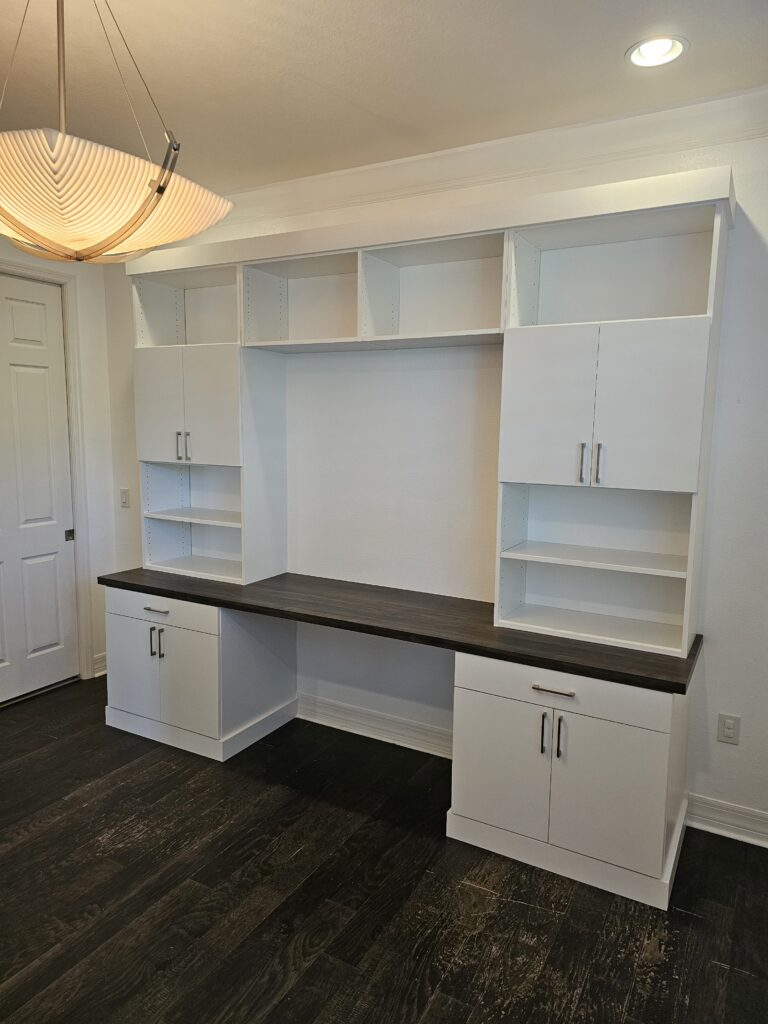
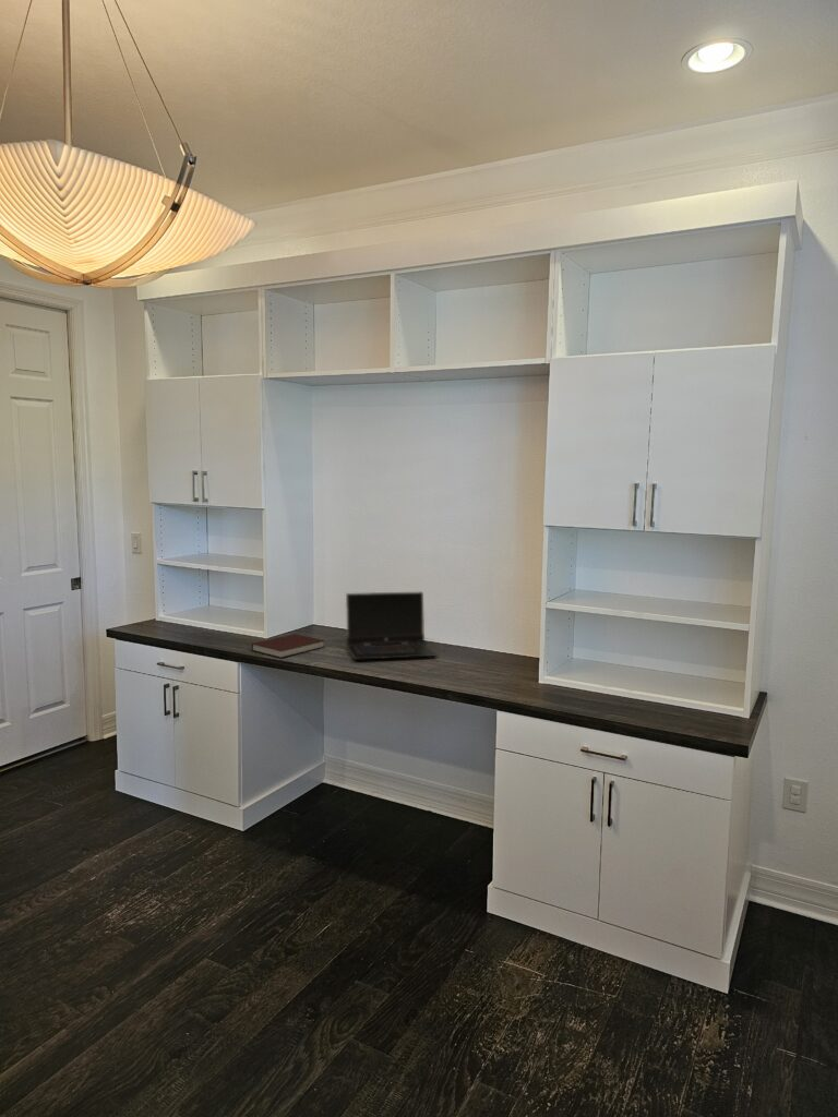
+ notebook (288, 645)
+ laptop computer (390, 625)
